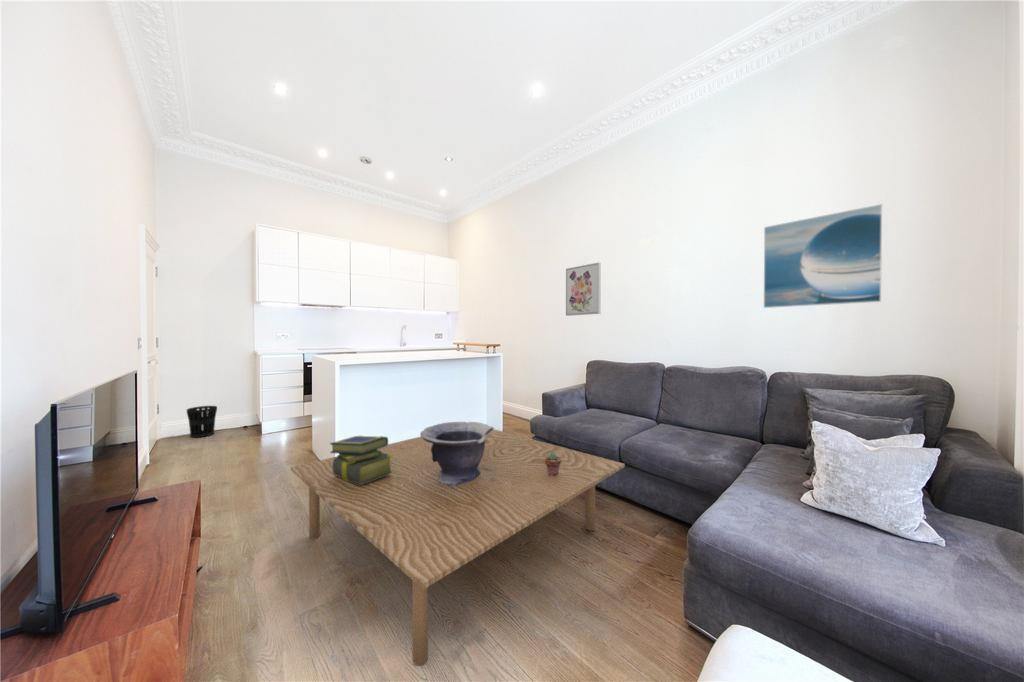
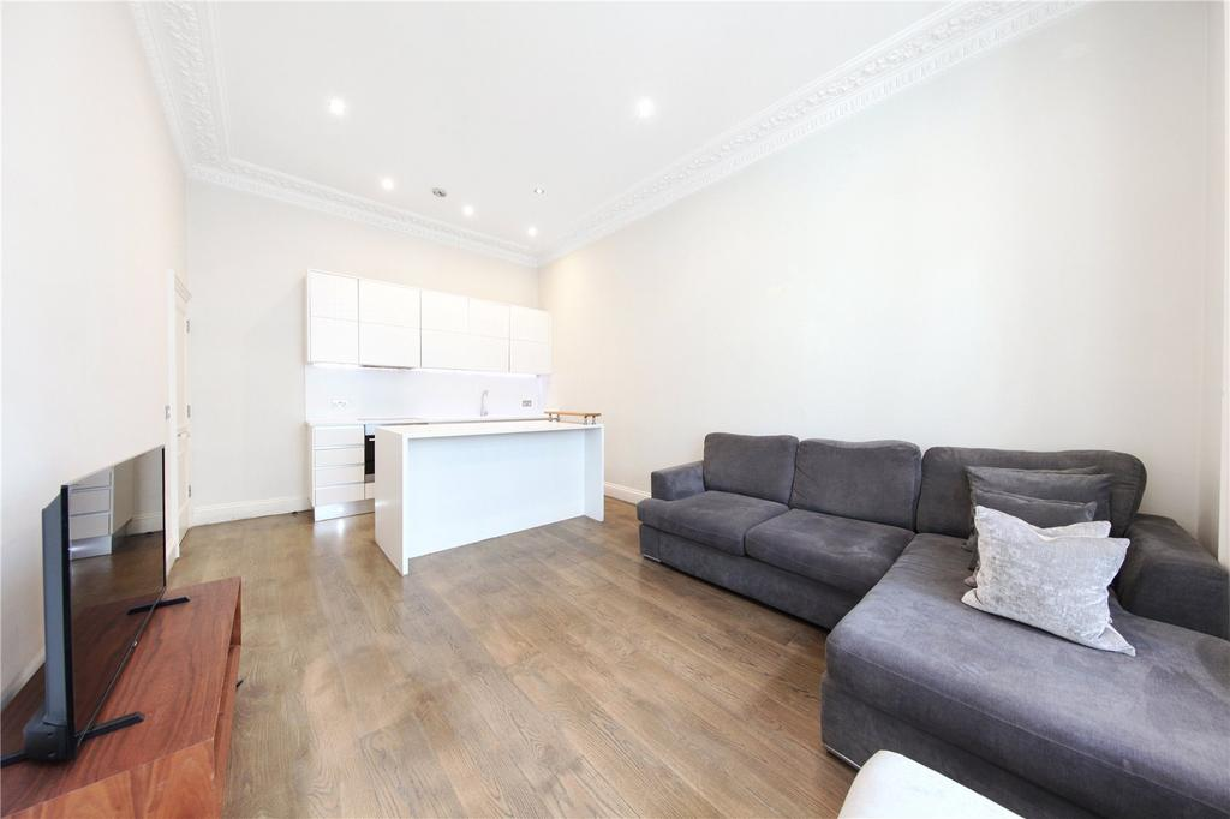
- decorative bowl (457, 452)
- wastebasket (202, 421)
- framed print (817, 261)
- potted succulent (552, 462)
- wall art (582, 290)
- coffee table (460, 499)
- stack of books (360, 456)
